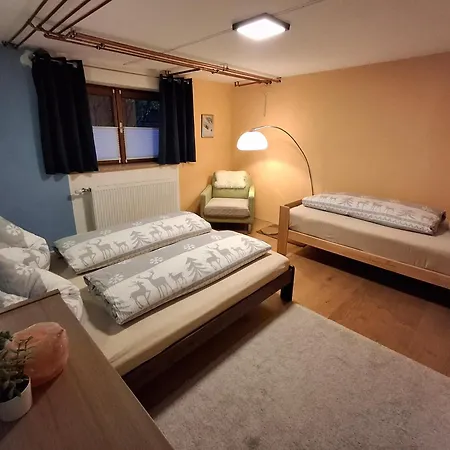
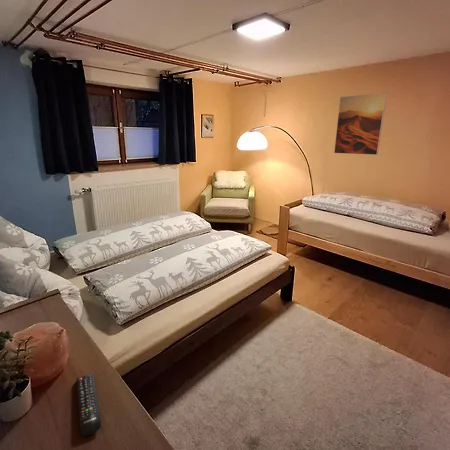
+ remote control (87, 399)
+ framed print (358, 125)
